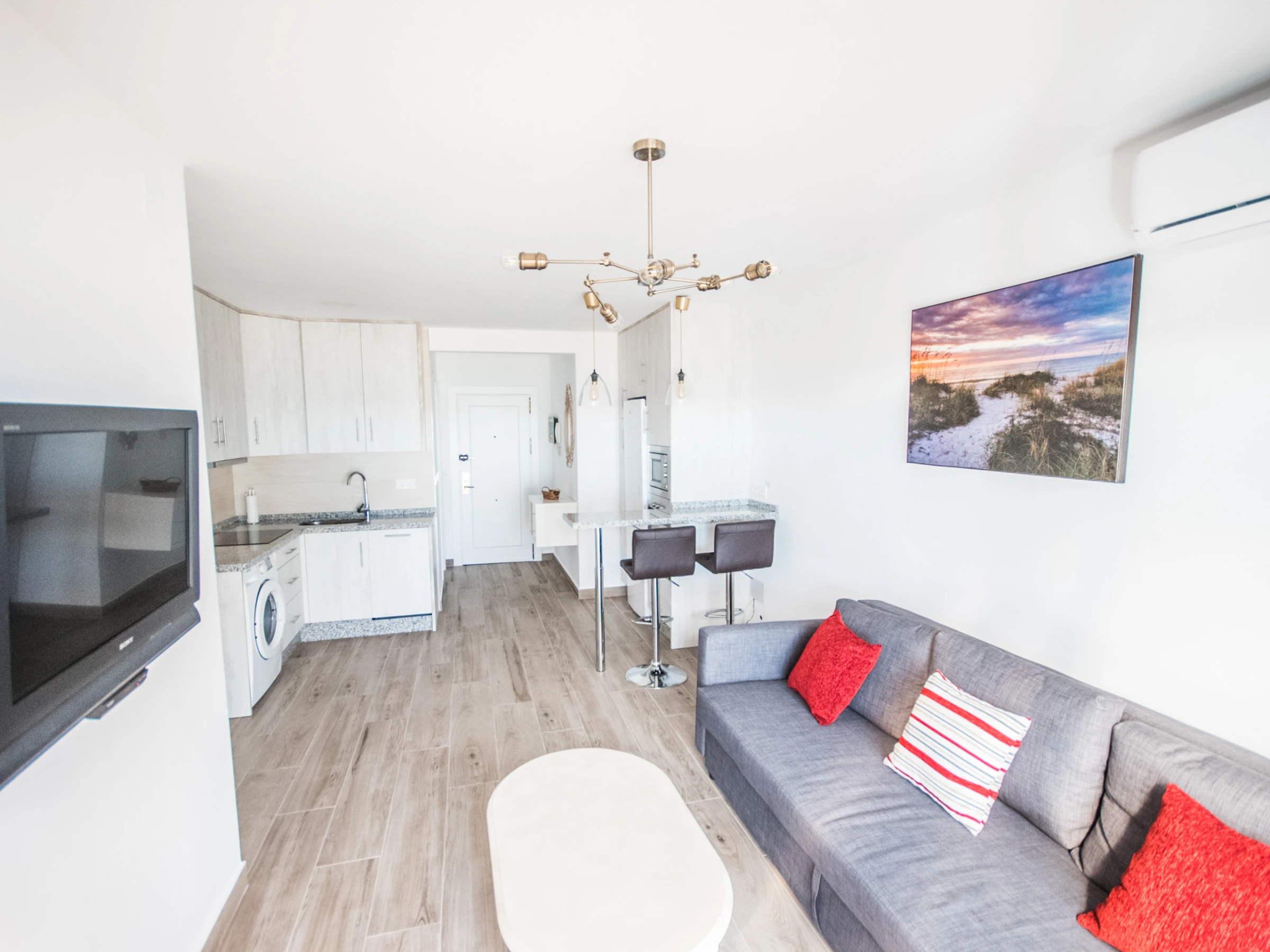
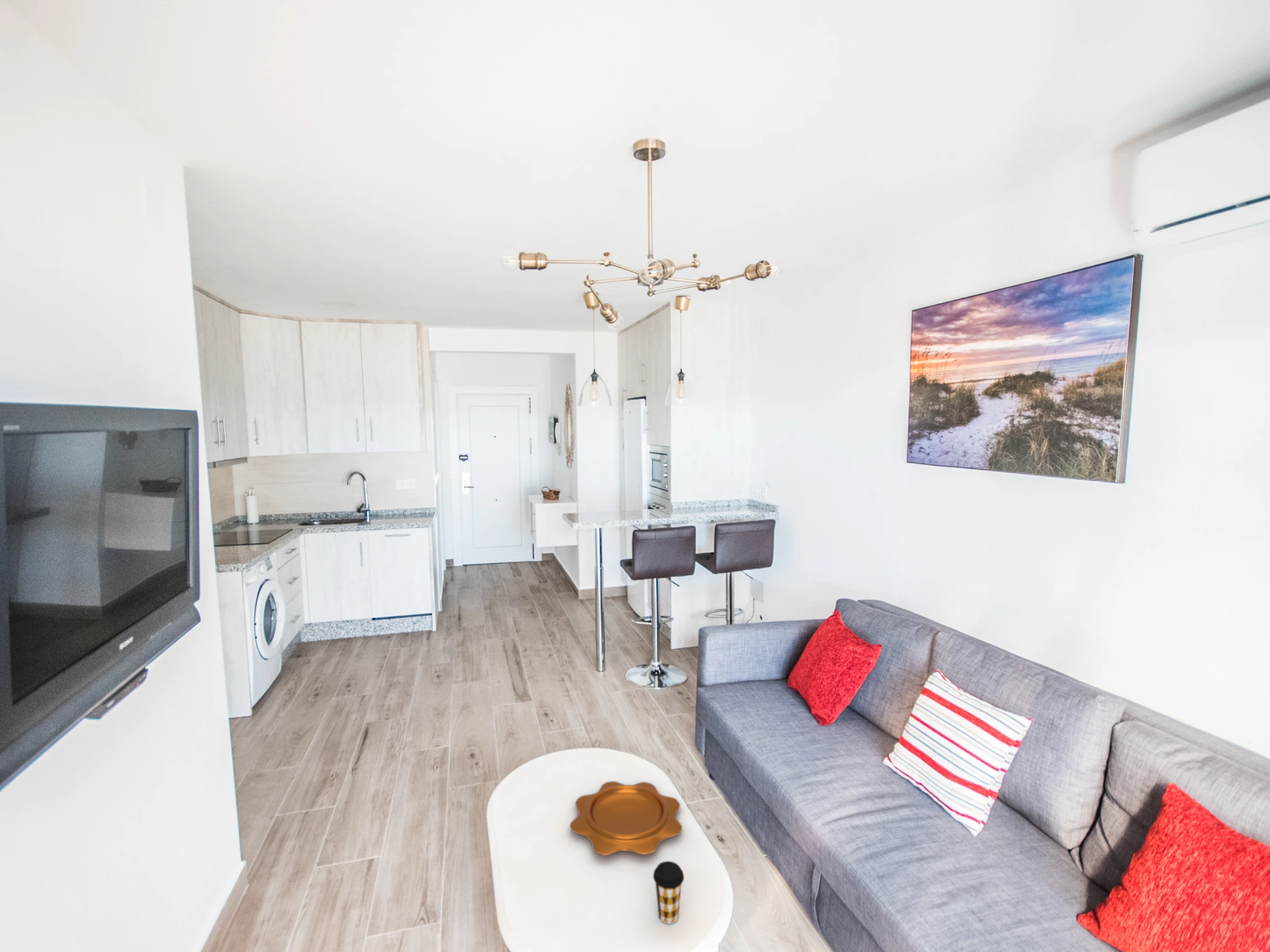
+ decorative bowl (626, 814)
+ coffee cup (668, 893)
